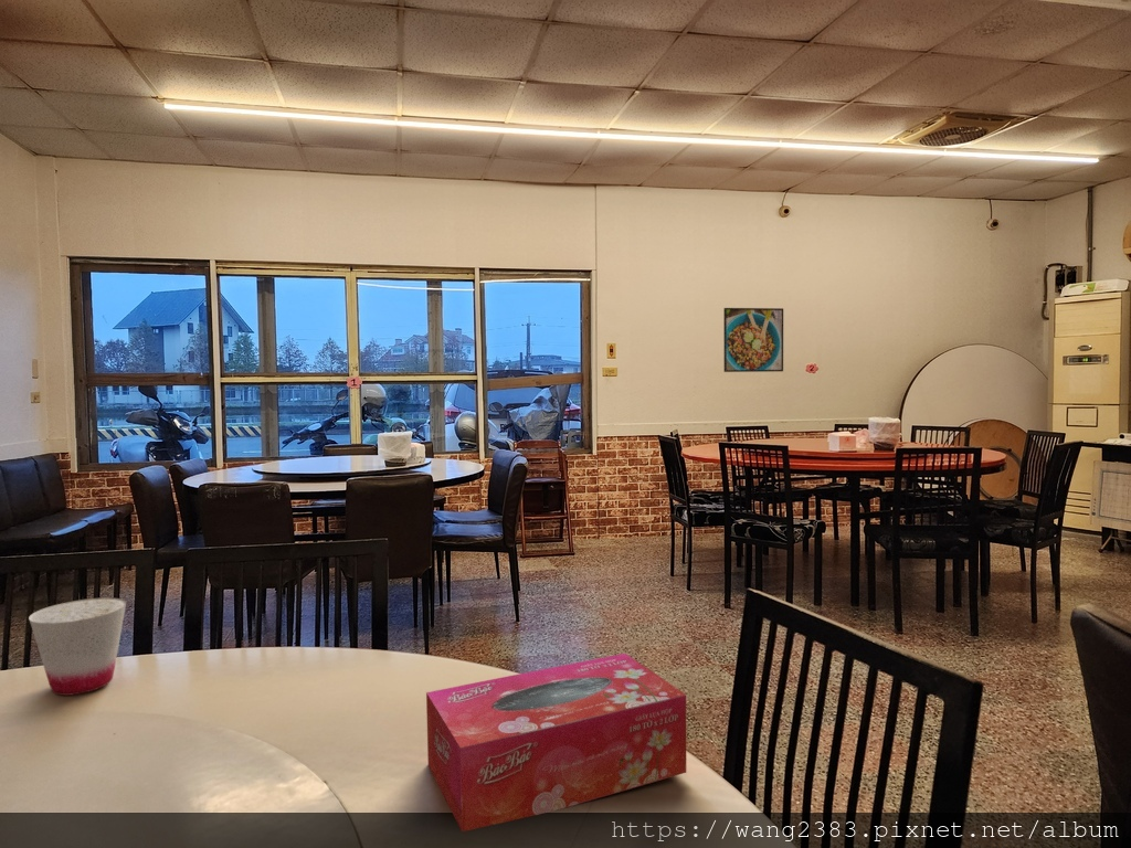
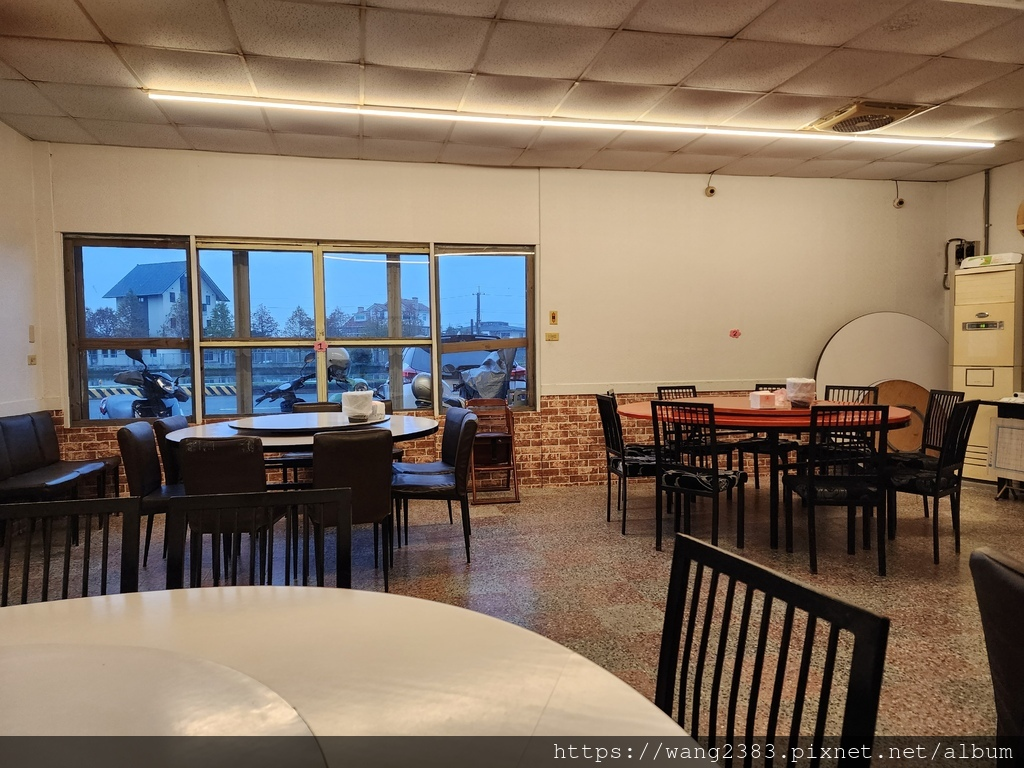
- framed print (753, 339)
- cup (81, 647)
- tissue box (554, 732)
